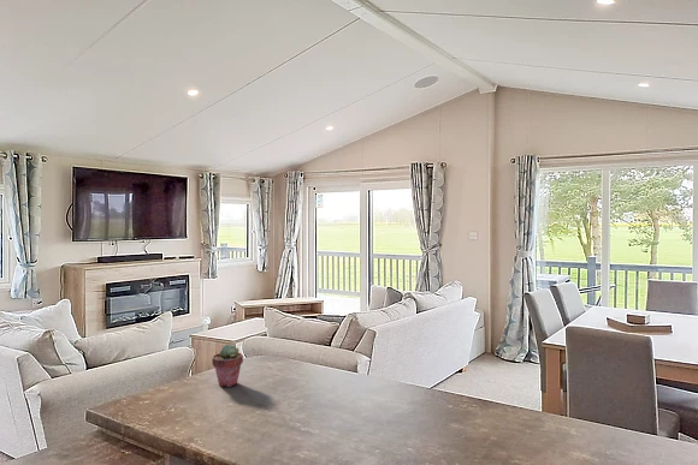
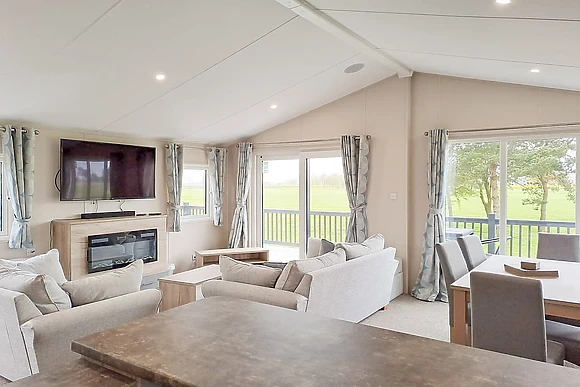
- potted succulent (227, 363)
